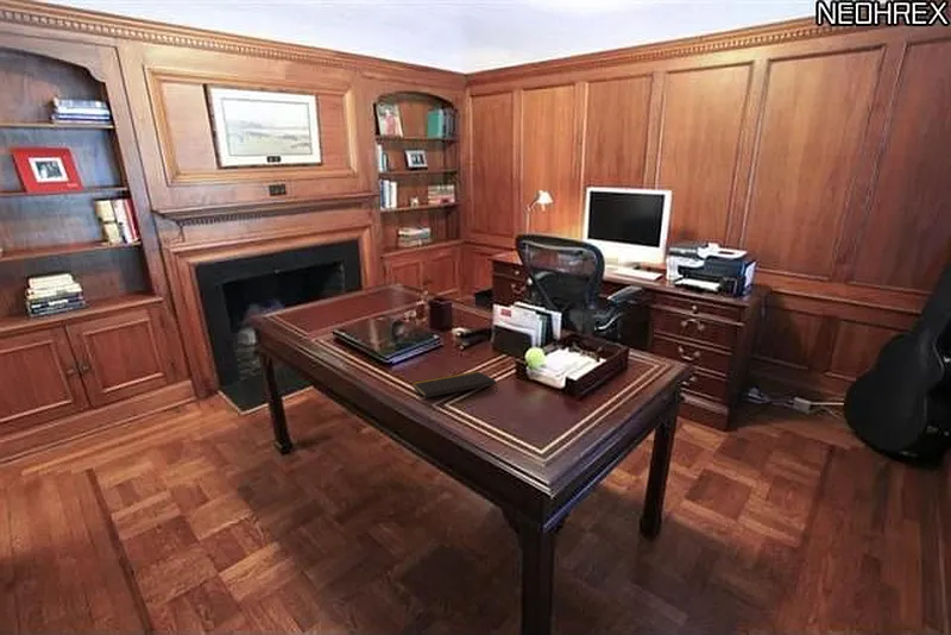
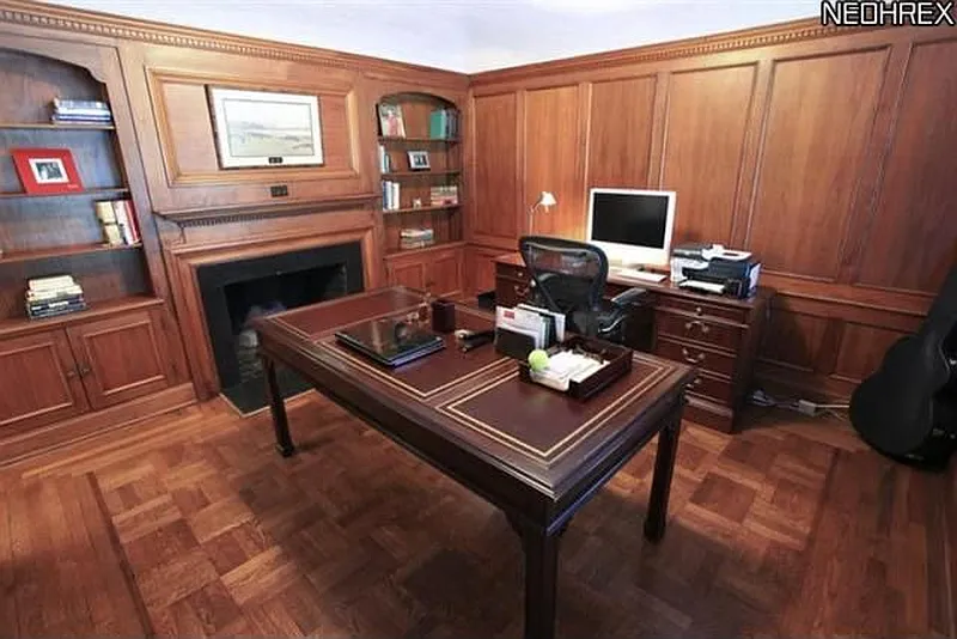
- notepad (453, 383)
